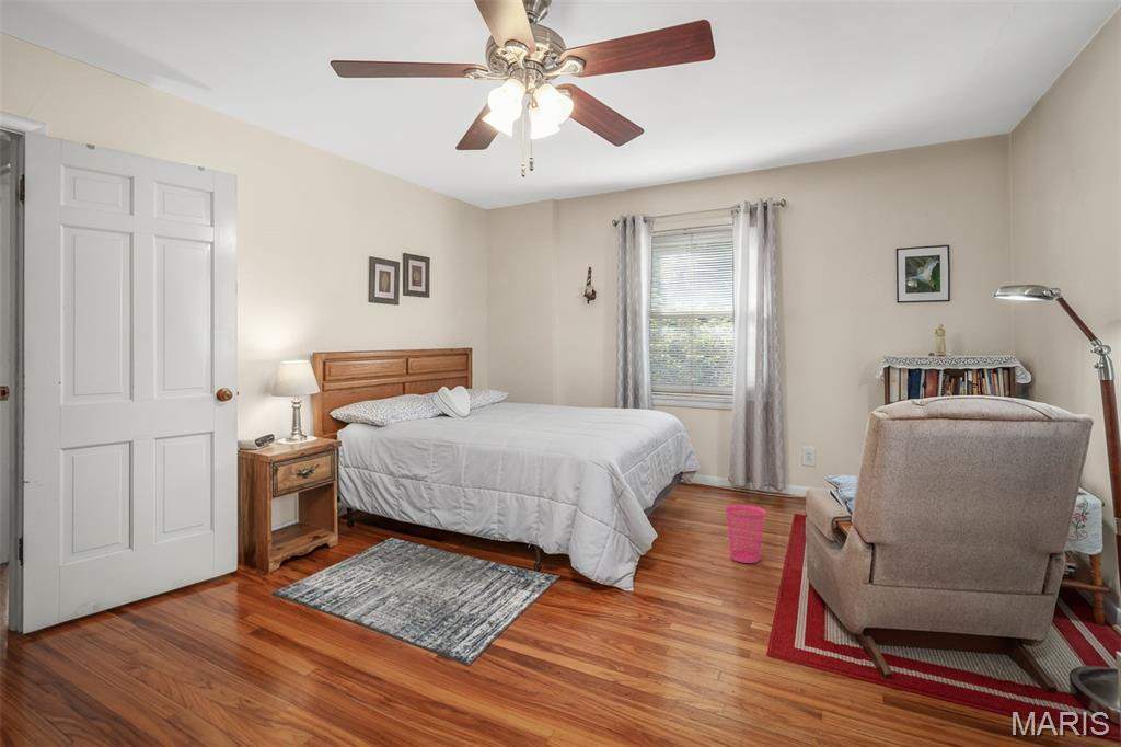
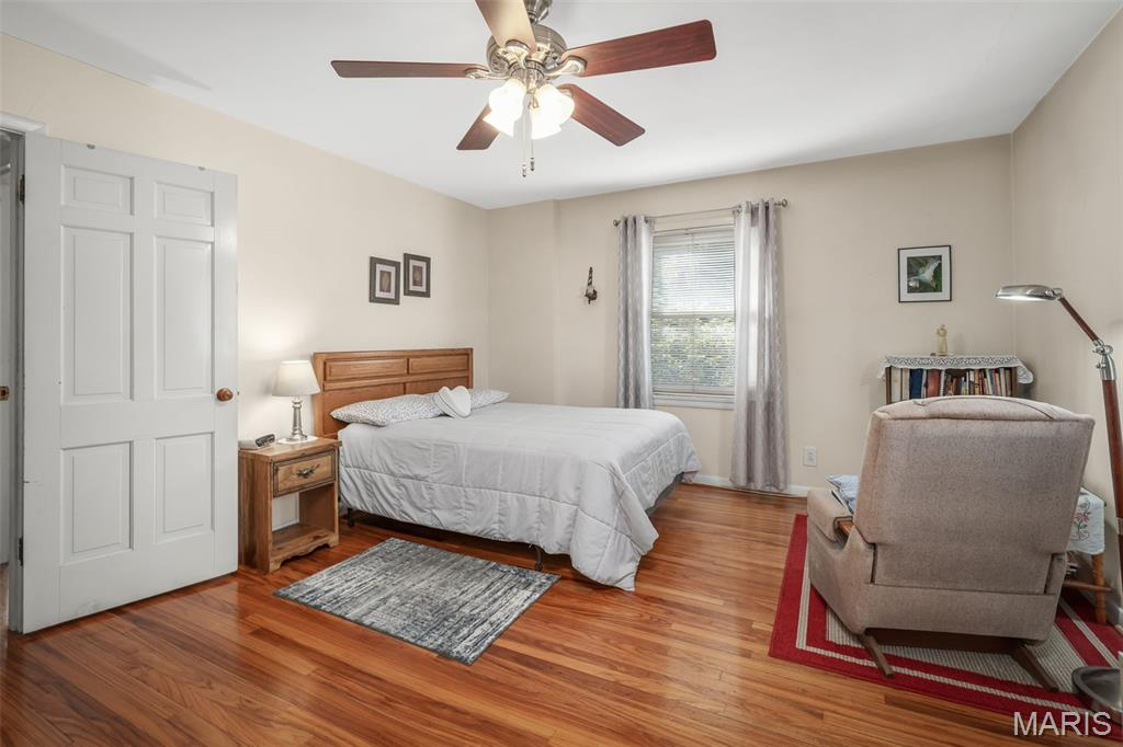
- waste basket (744, 533)
